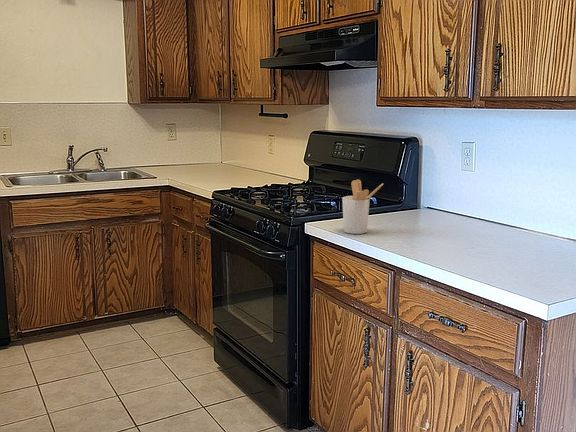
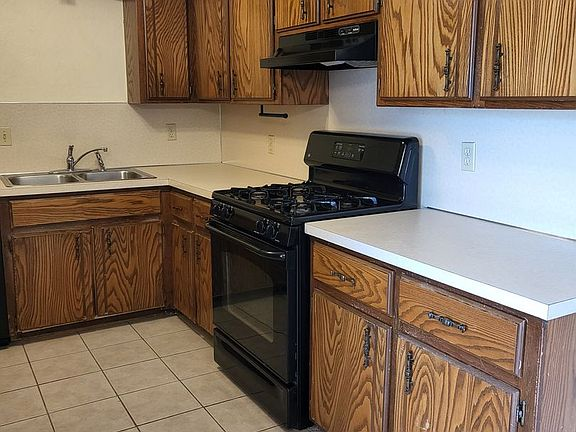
- utensil holder (363, 206)
